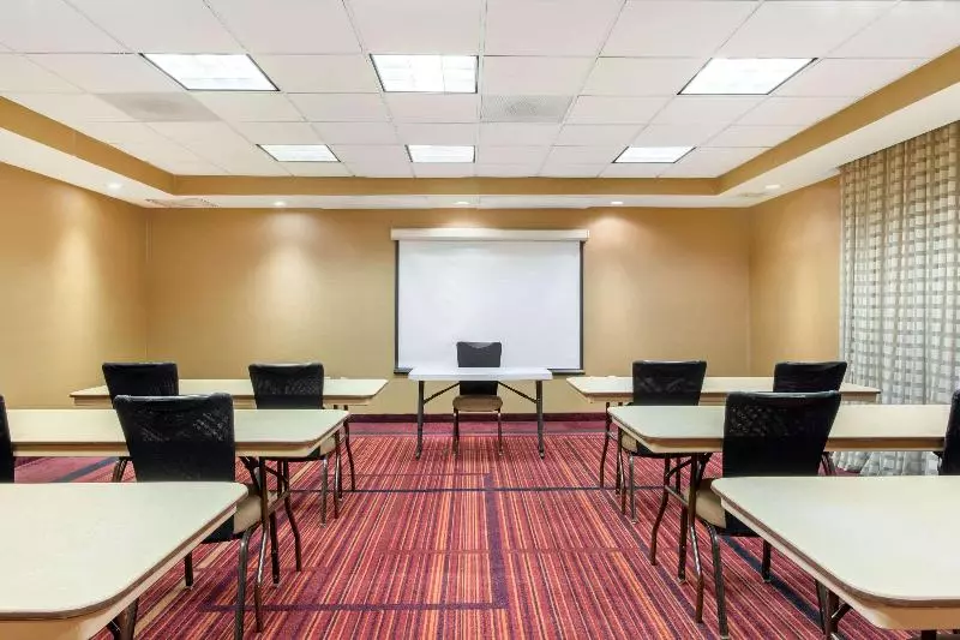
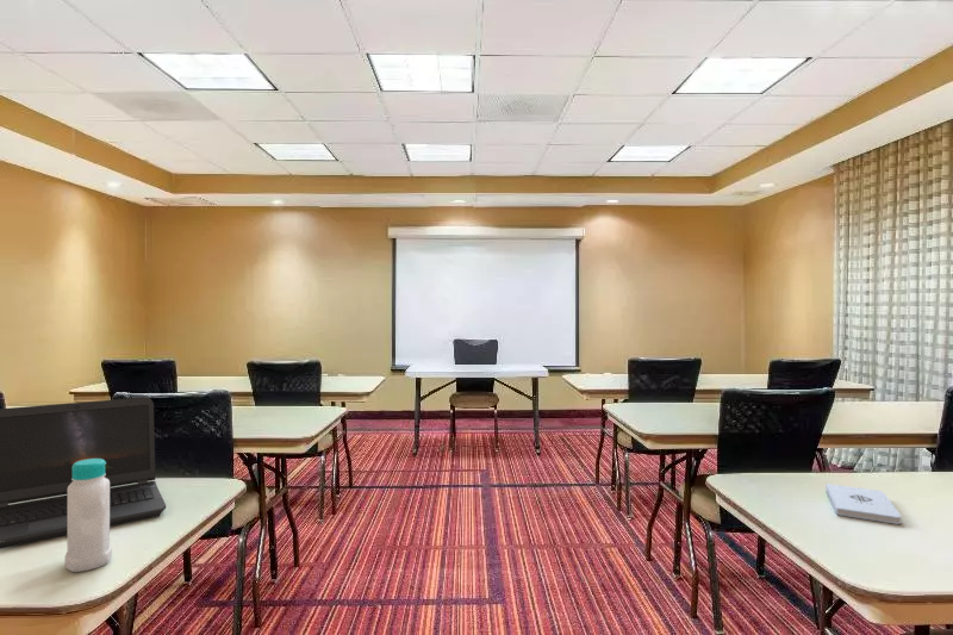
+ bottle (88, 511)
+ notepad (860, 502)
+ laptop computer (76, 461)
